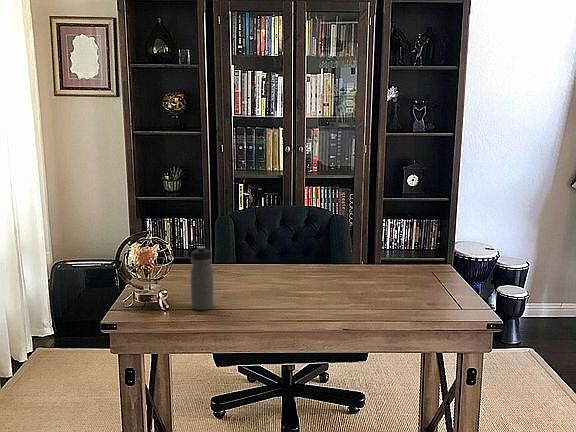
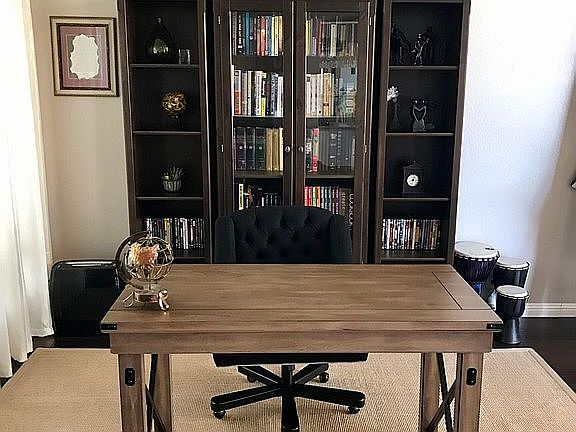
- water bottle (201, 277)
